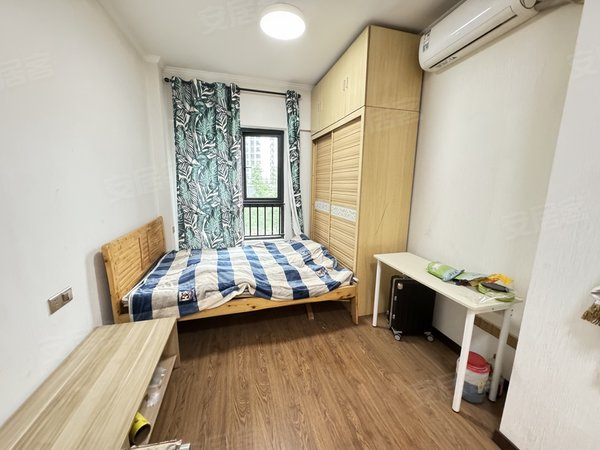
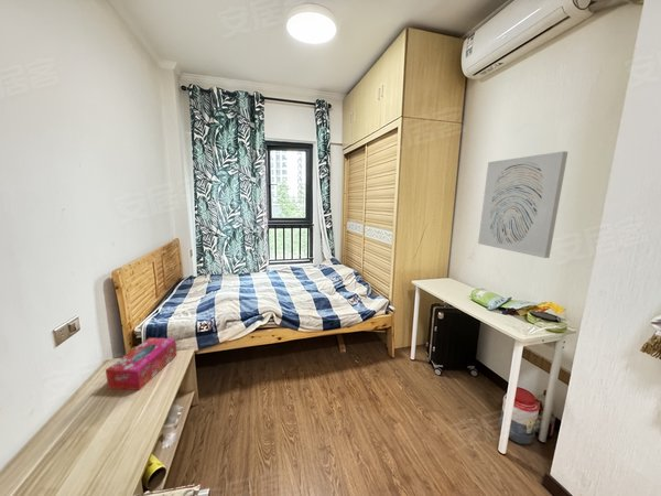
+ wall art (516, 205)
+ tissue box (144, 360)
